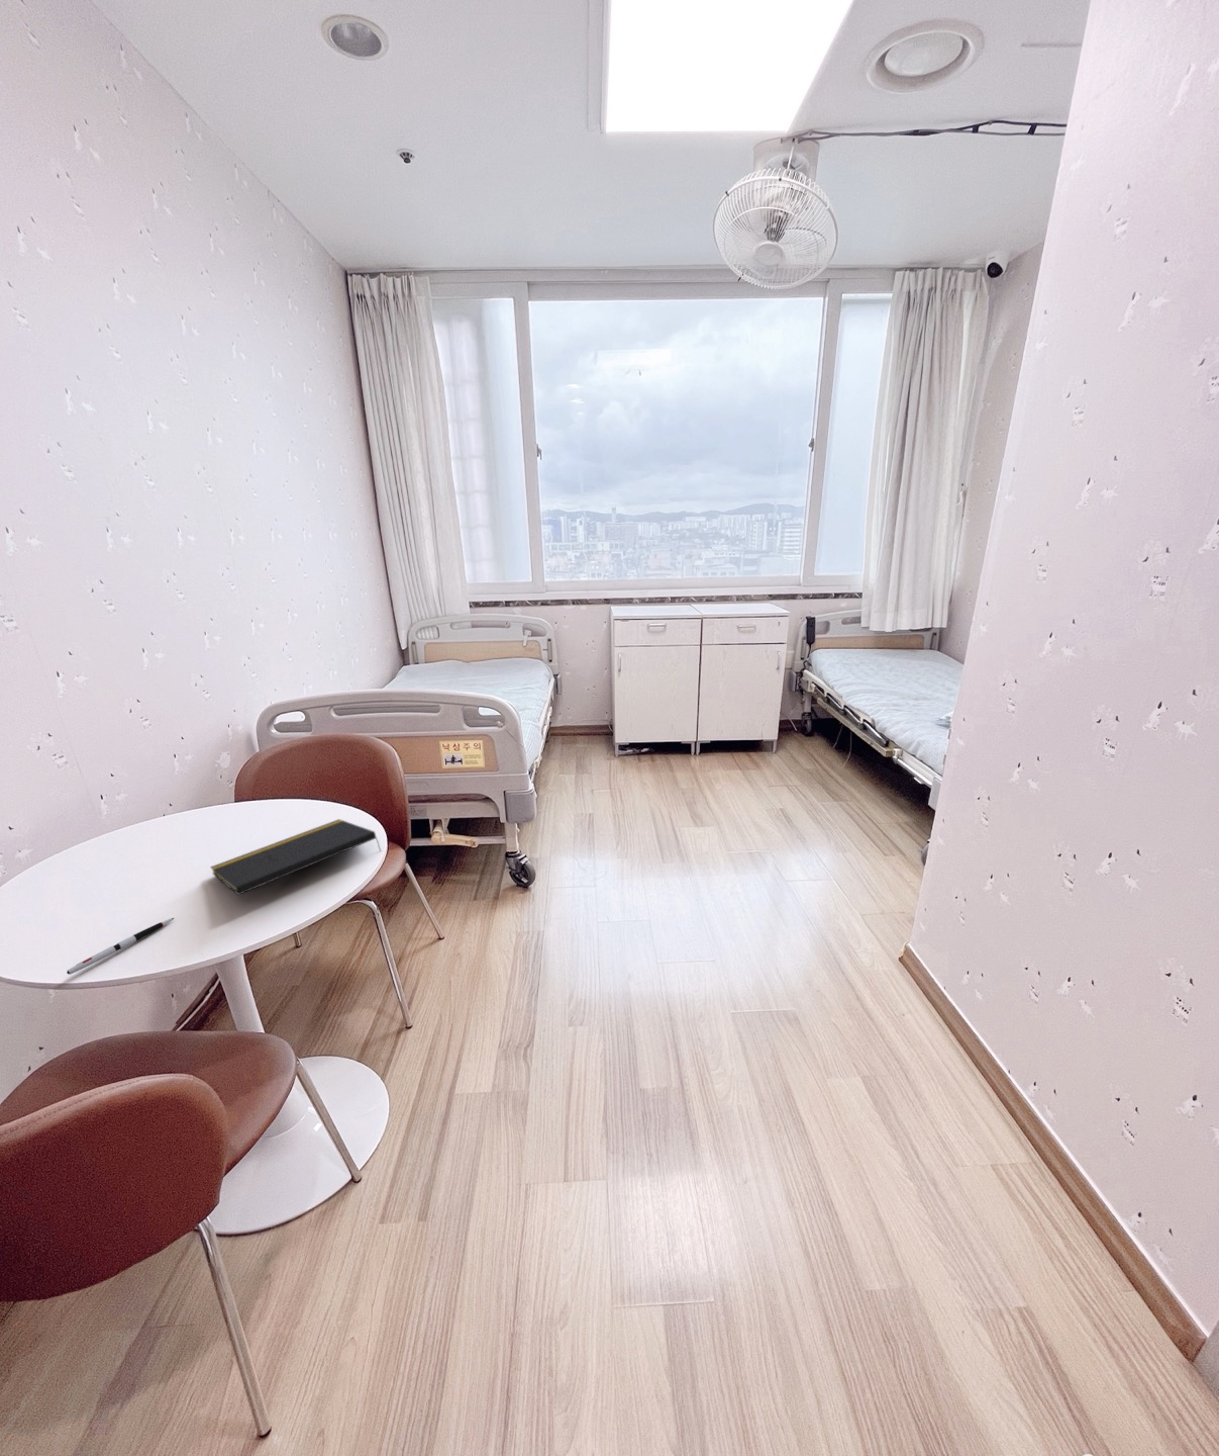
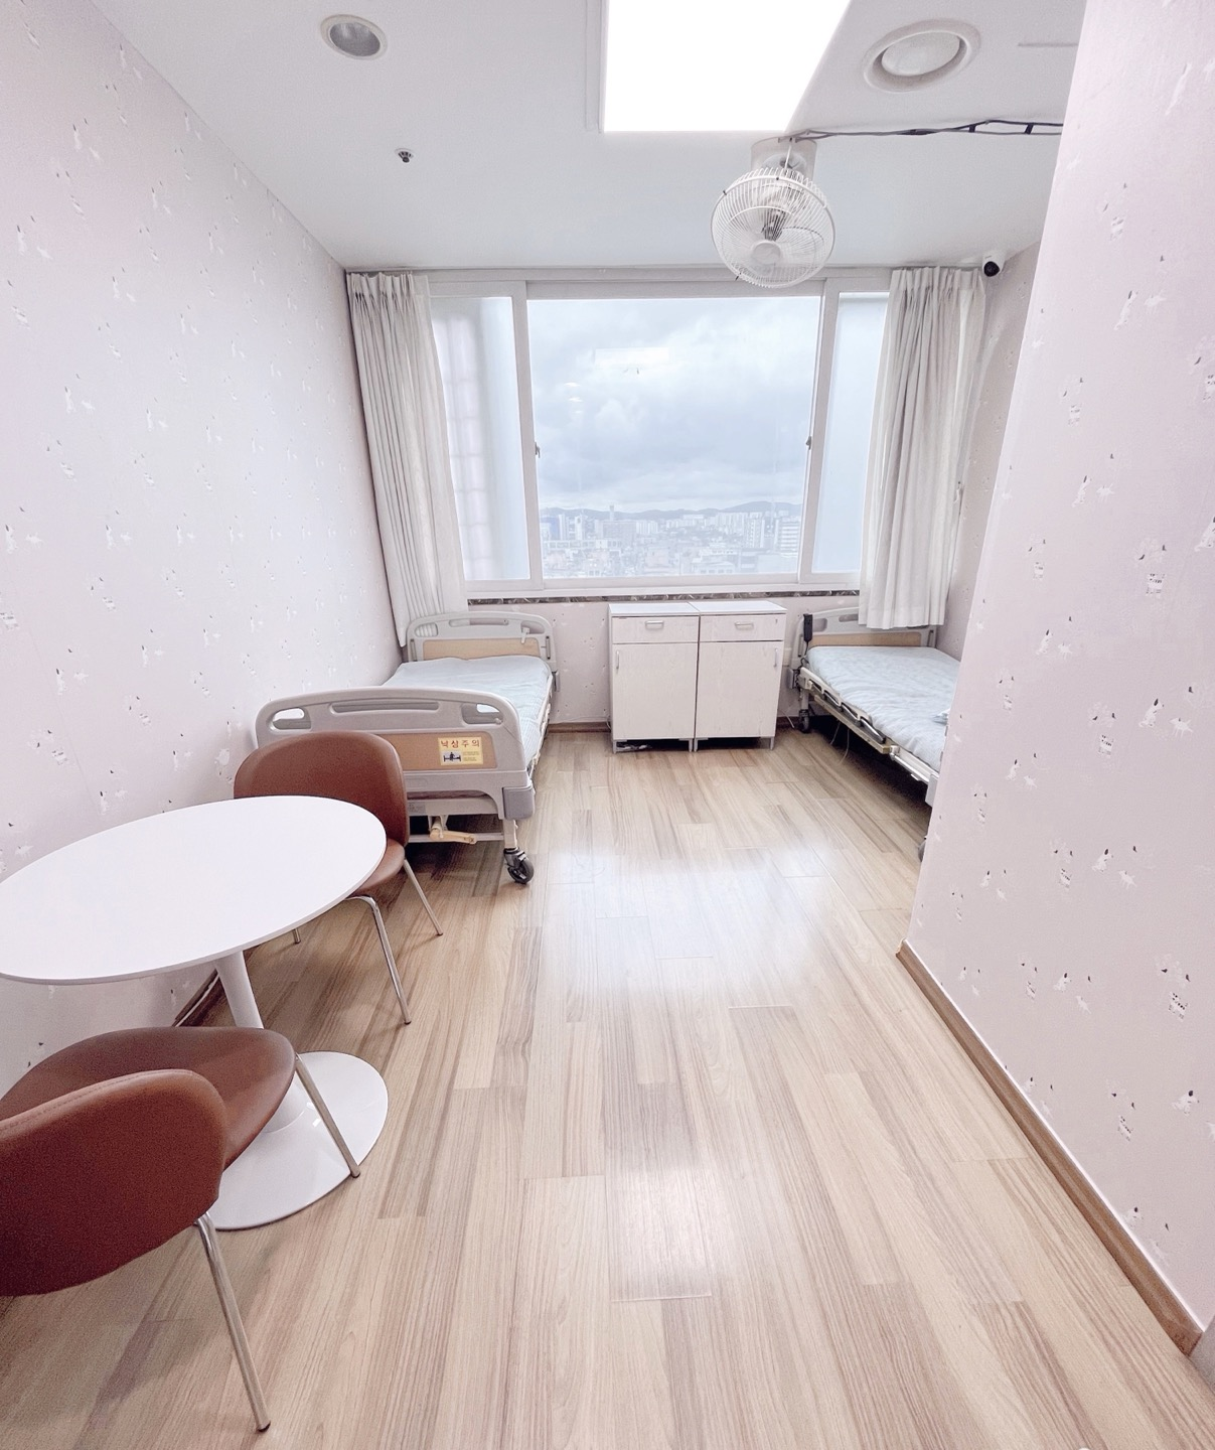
- notepad (295, 852)
- pen (123, 943)
